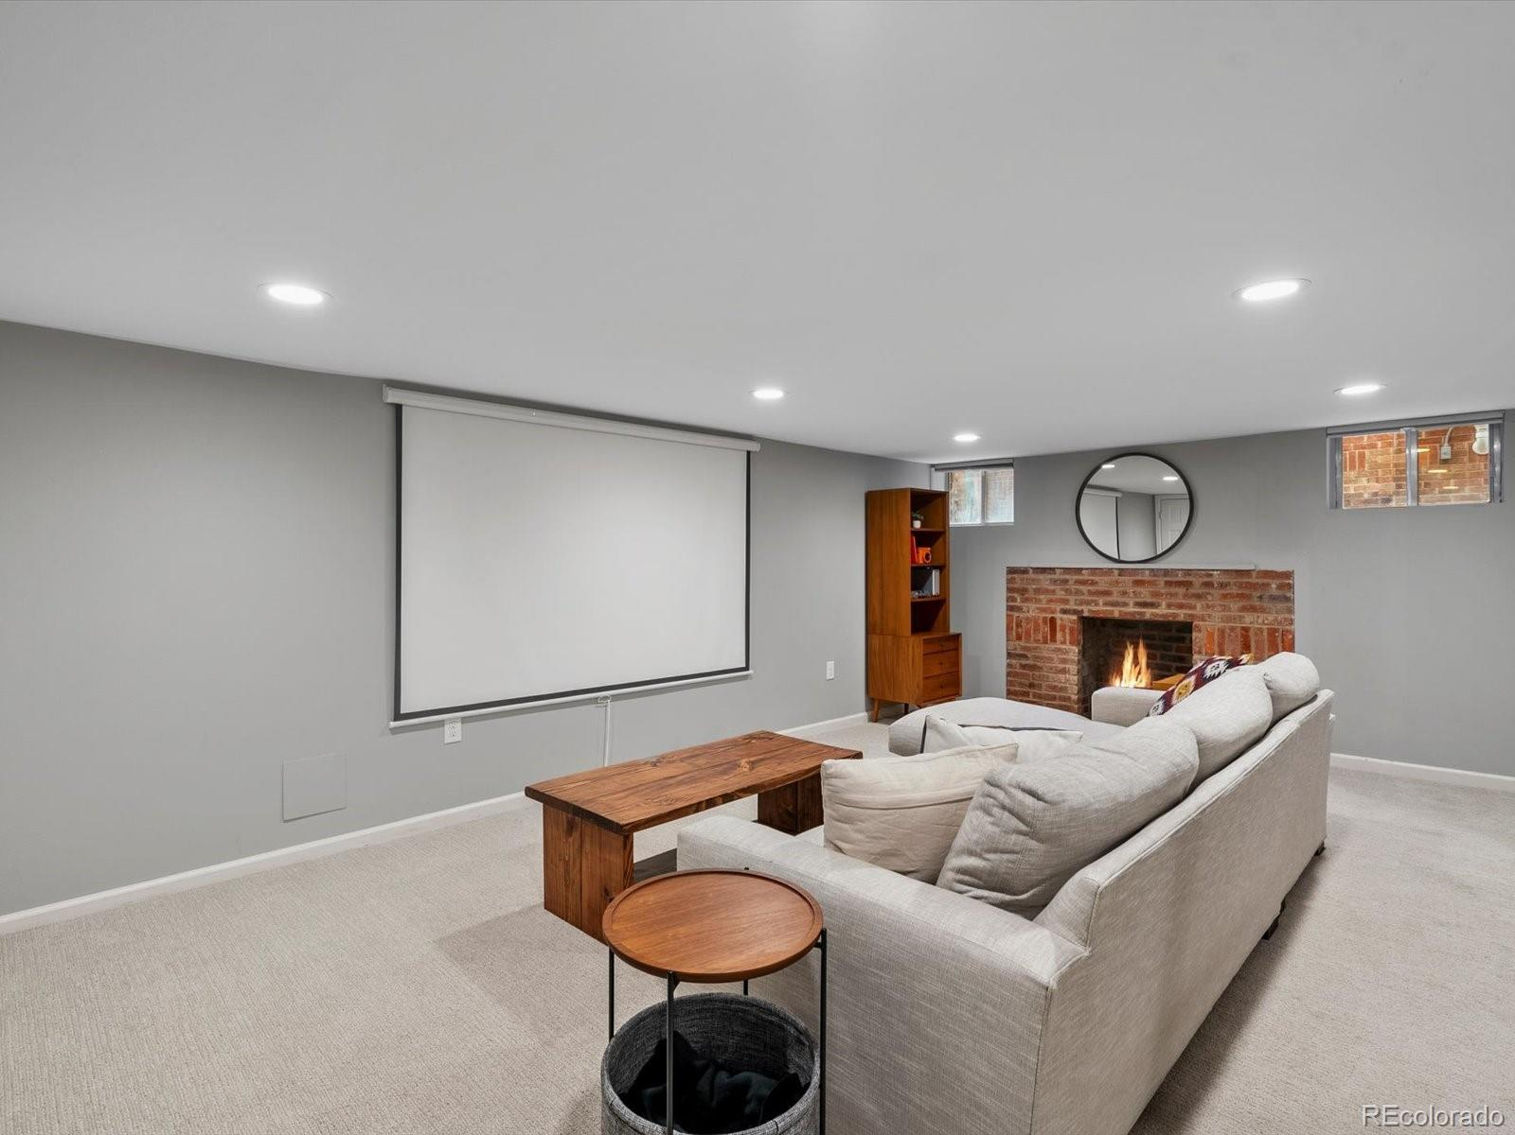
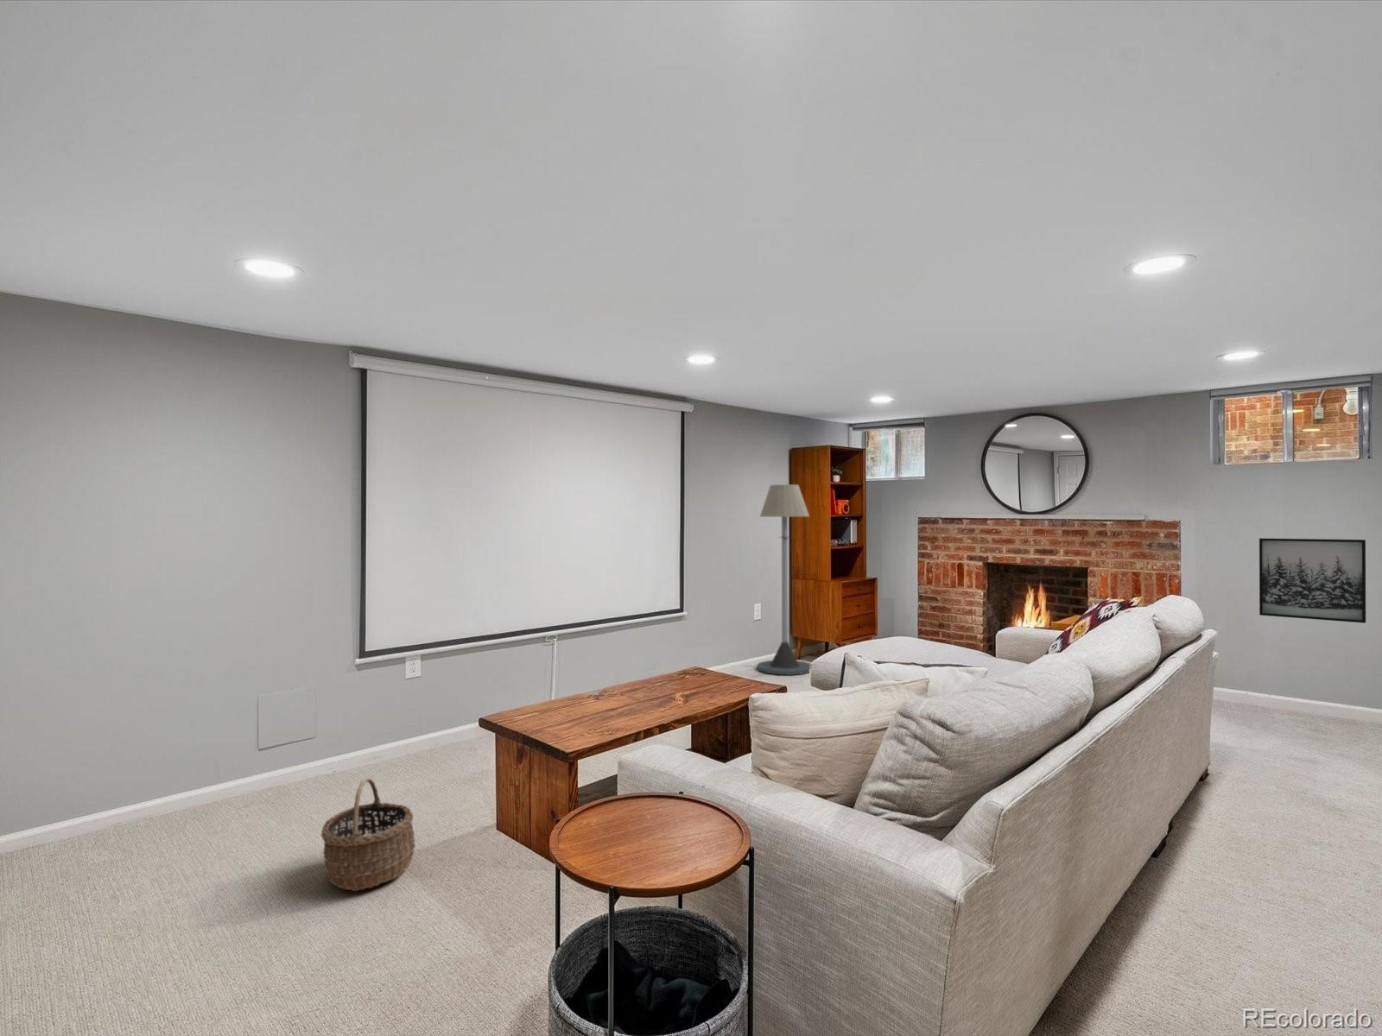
+ wicker basket (369, 827)
+ floor lamp (785, 577)
+ wall art (1310, 579)
